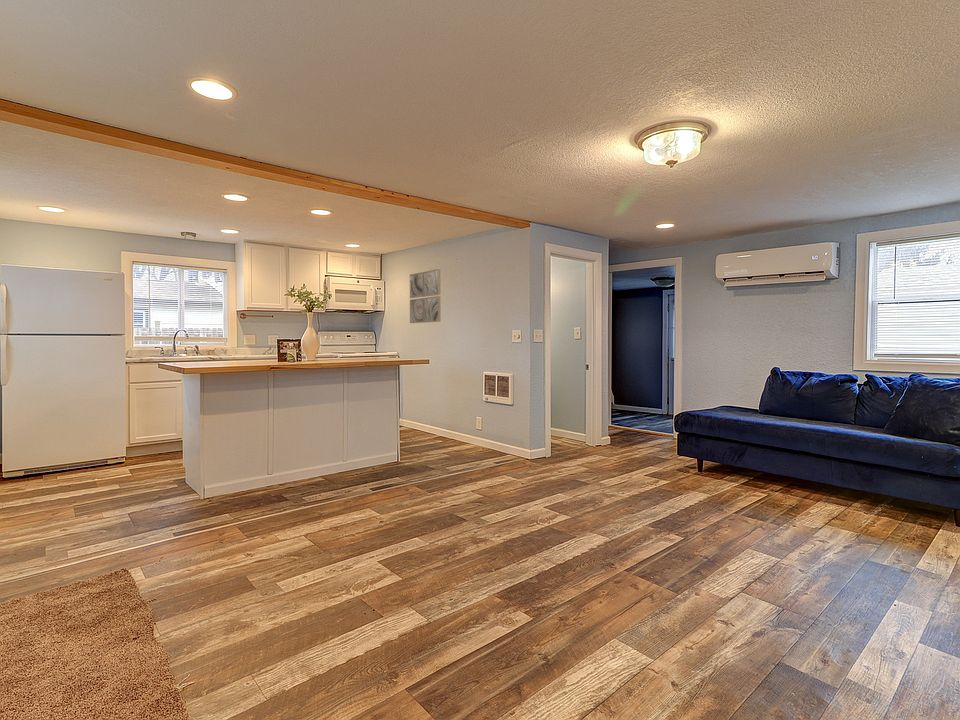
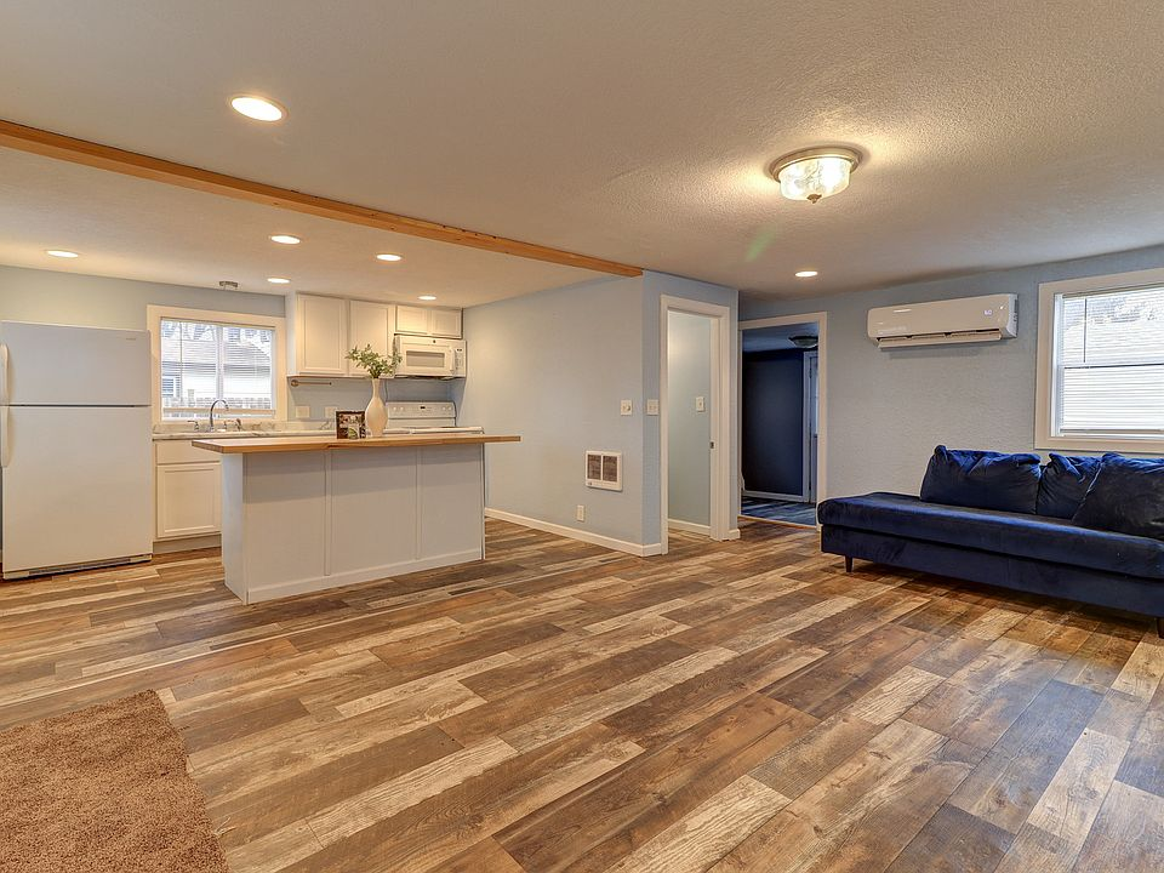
- wall art (424, 296)
